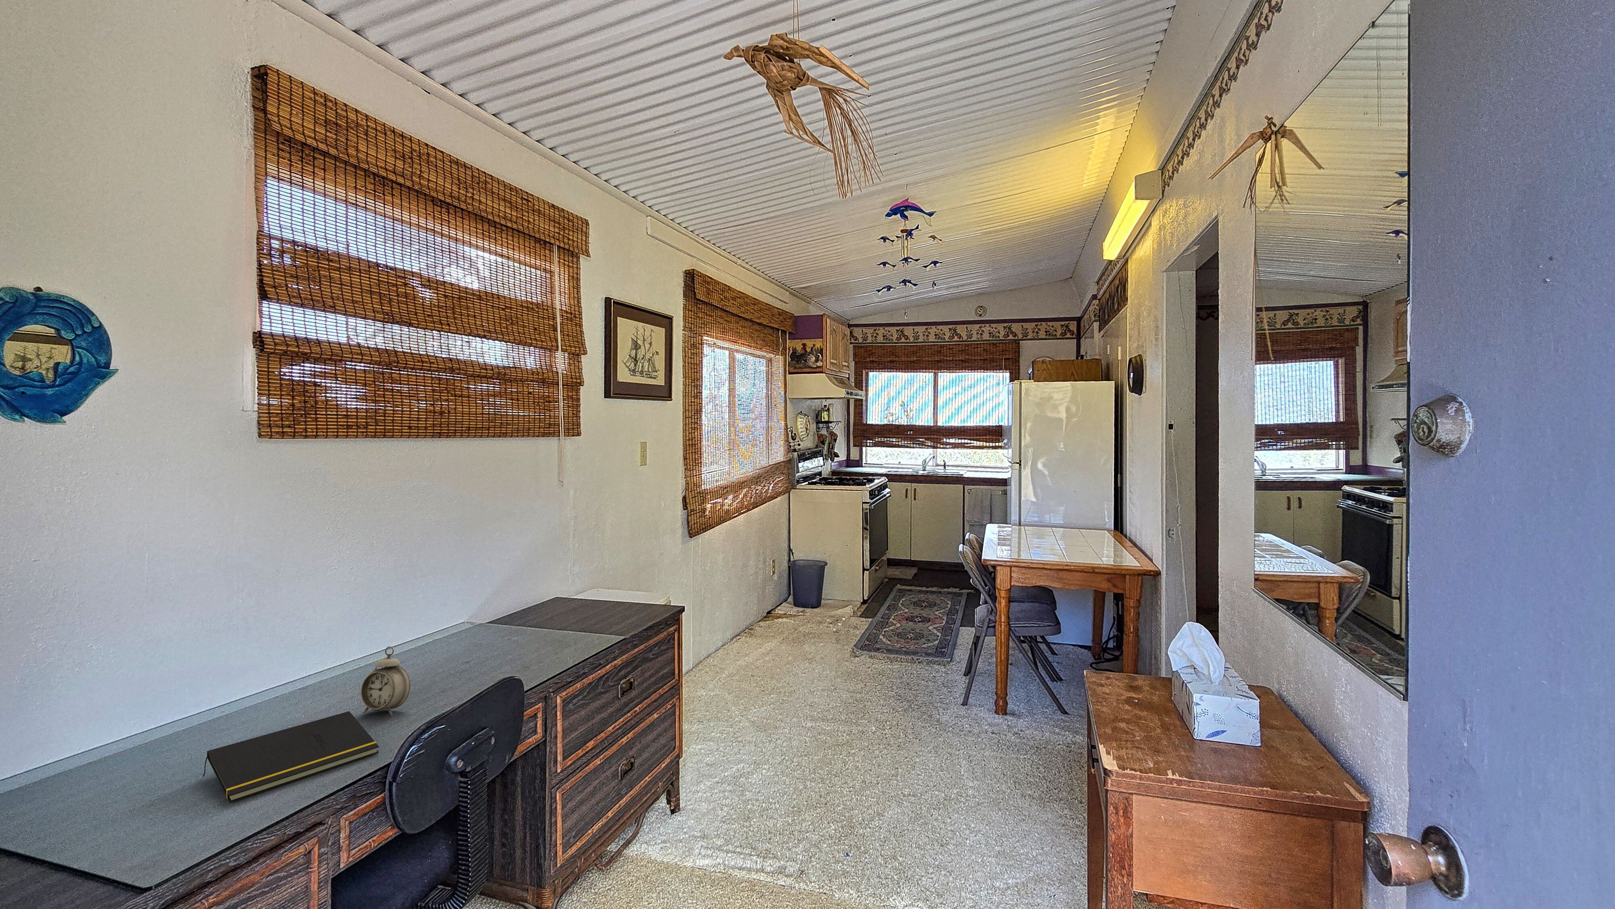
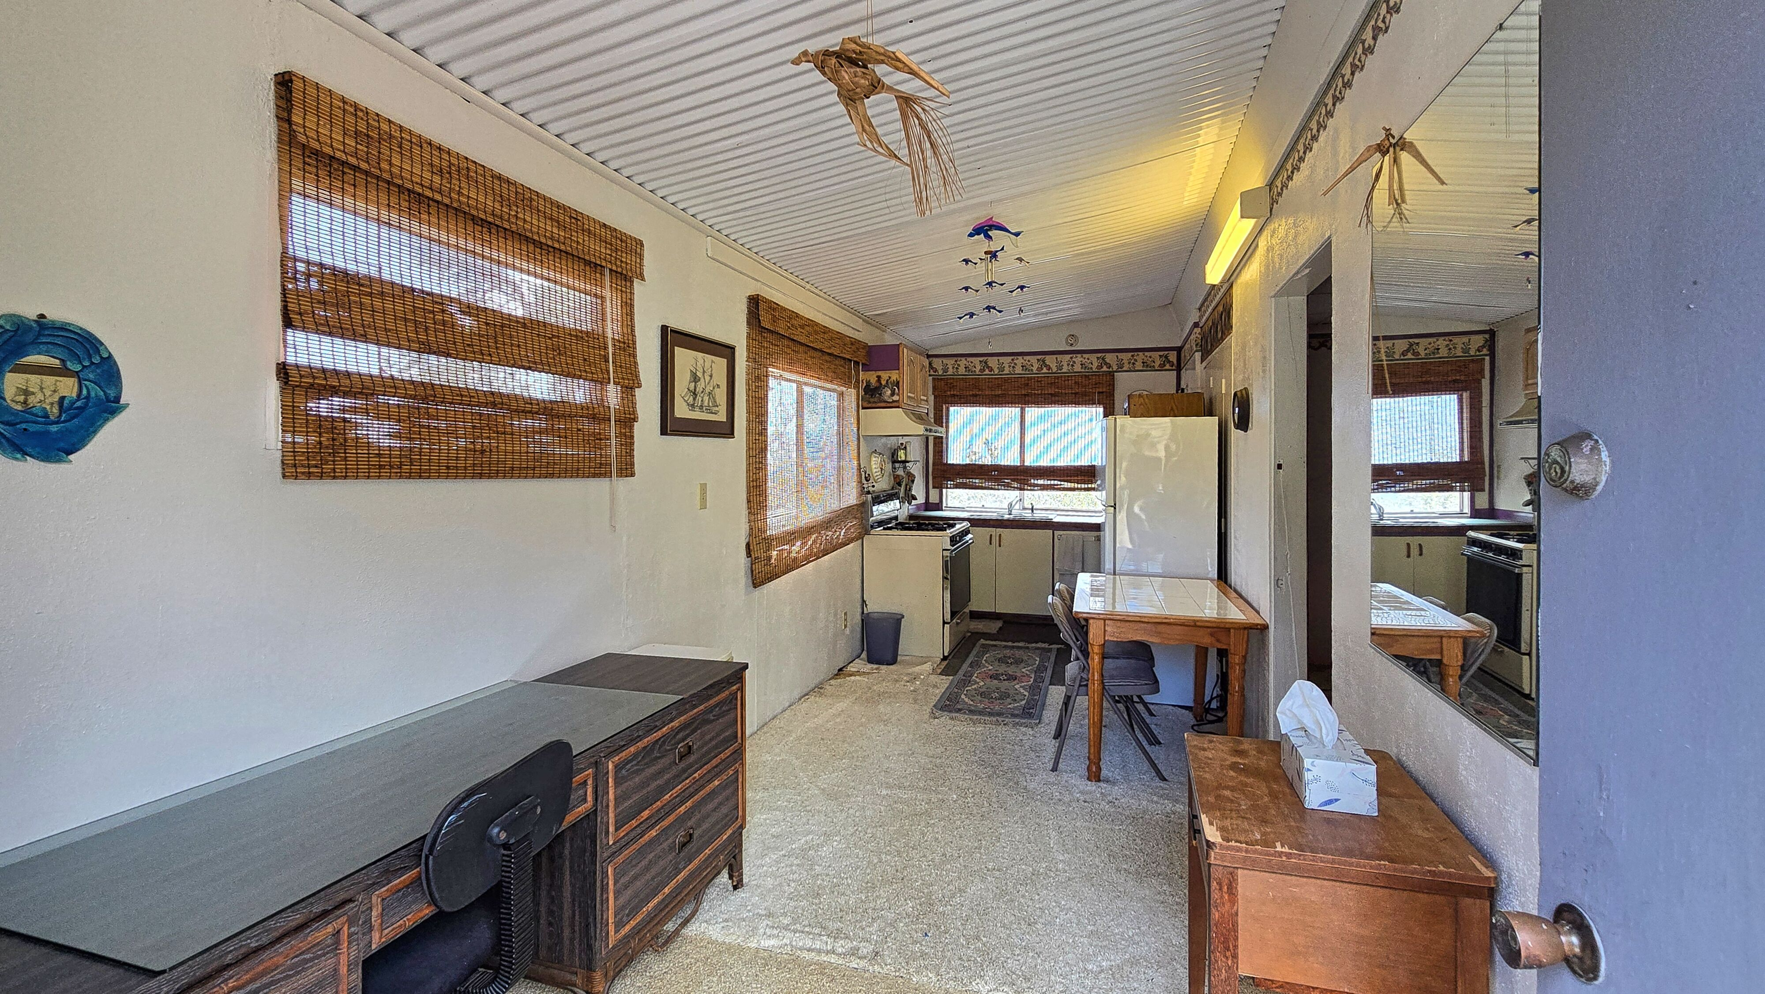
- alarm clock (385, 680)
- notepad (295, 752)
